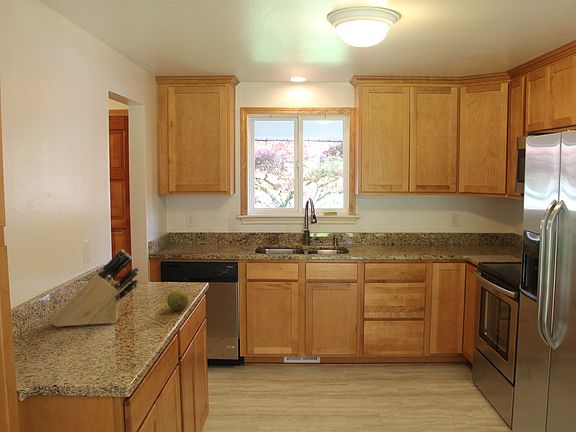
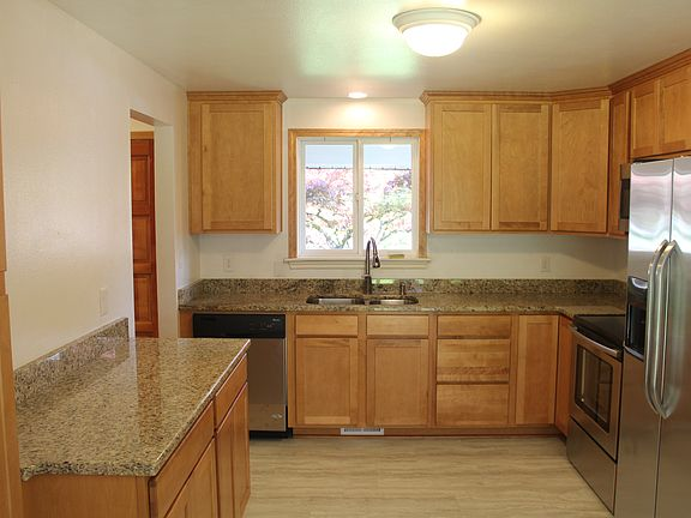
- knife block (96, 286)
- fruit (178, 299)
